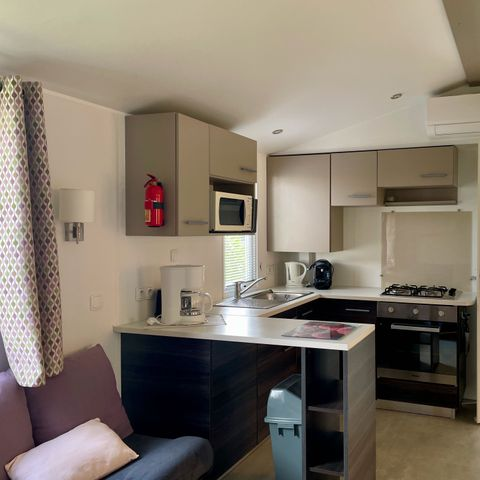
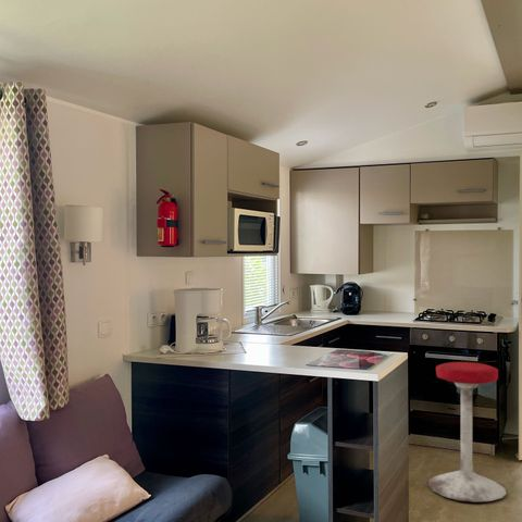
+ stool (465, 426)
